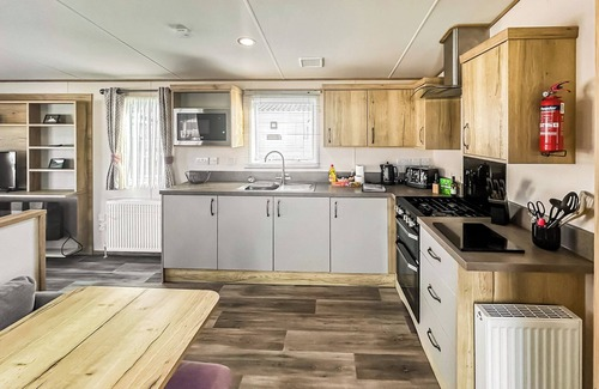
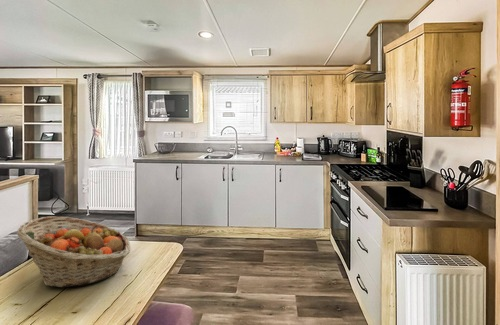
+ fruit basket (78, 245)
